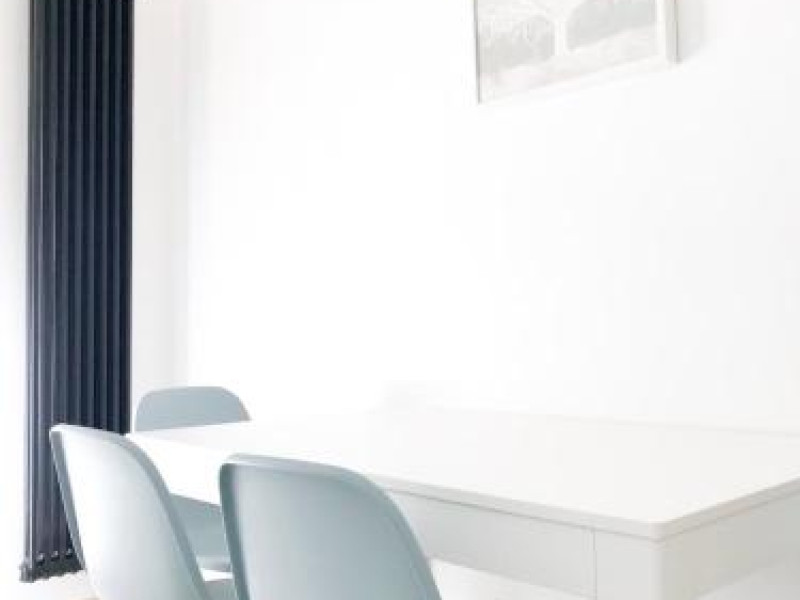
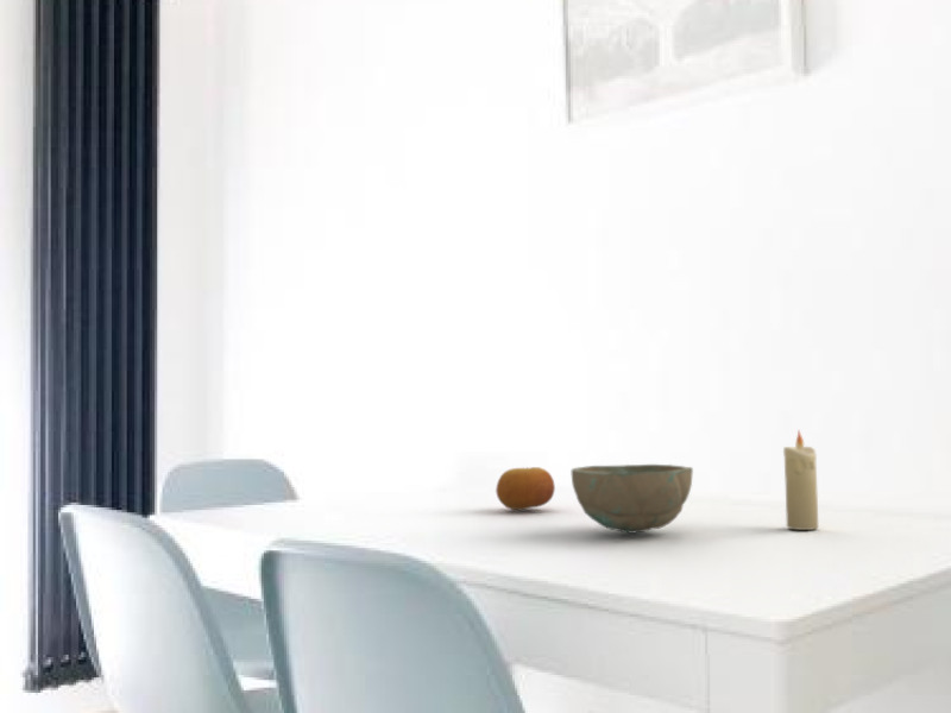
+ candle (801, 478)
+ fruit (525, 487)
+ bowl (631, 500)
